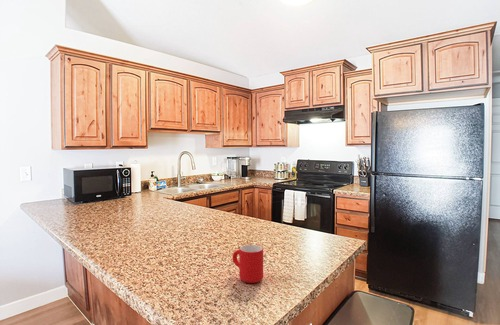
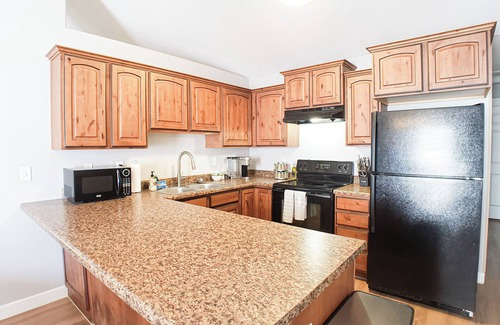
- mug (246, 262)
